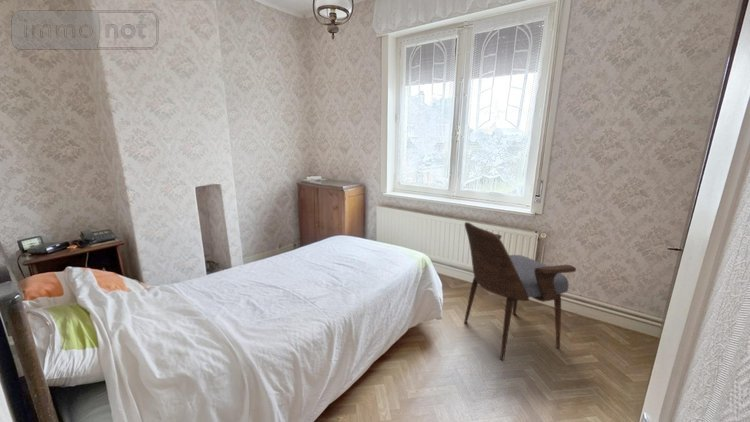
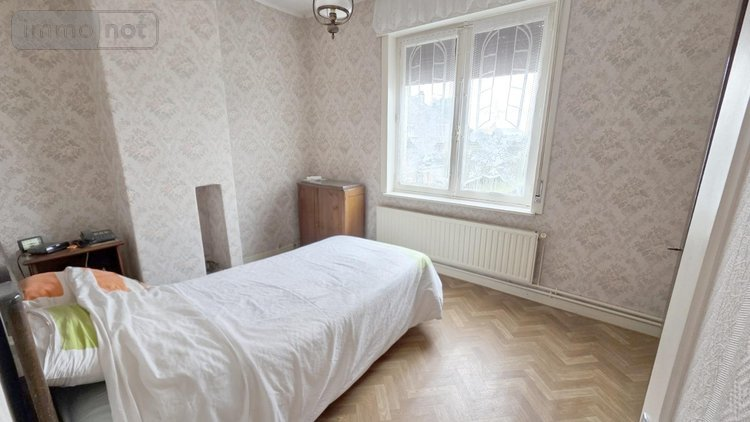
- armchair (507, 282)
